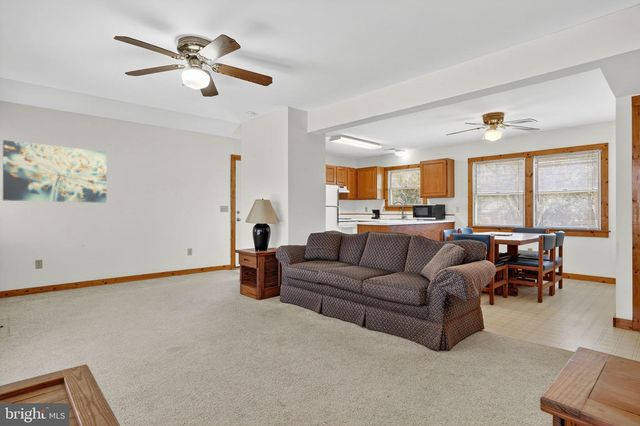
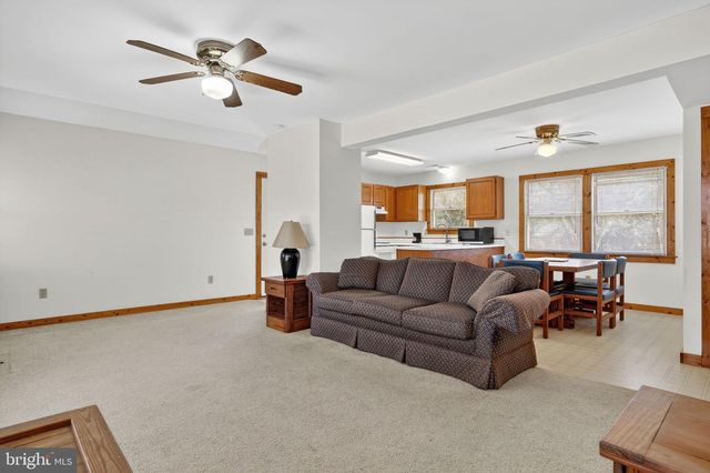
- wall art (59, 174)
